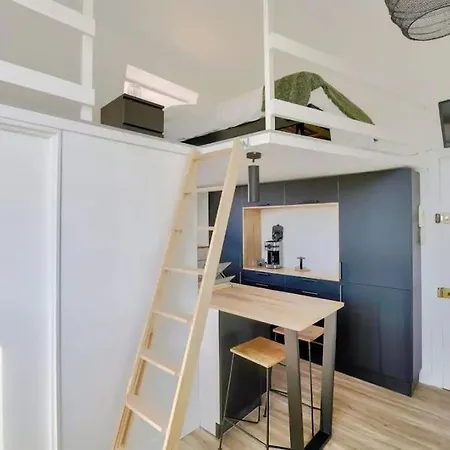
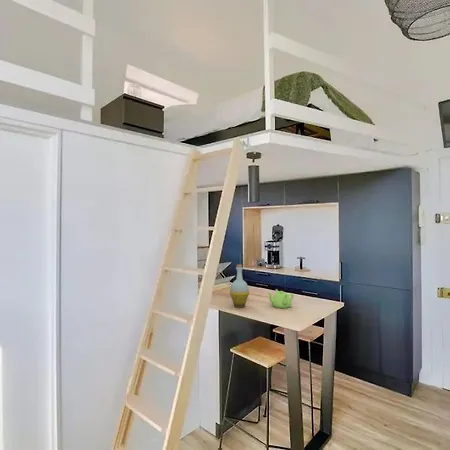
+ teapot (280, 298)
+ bottle (239, 285)
